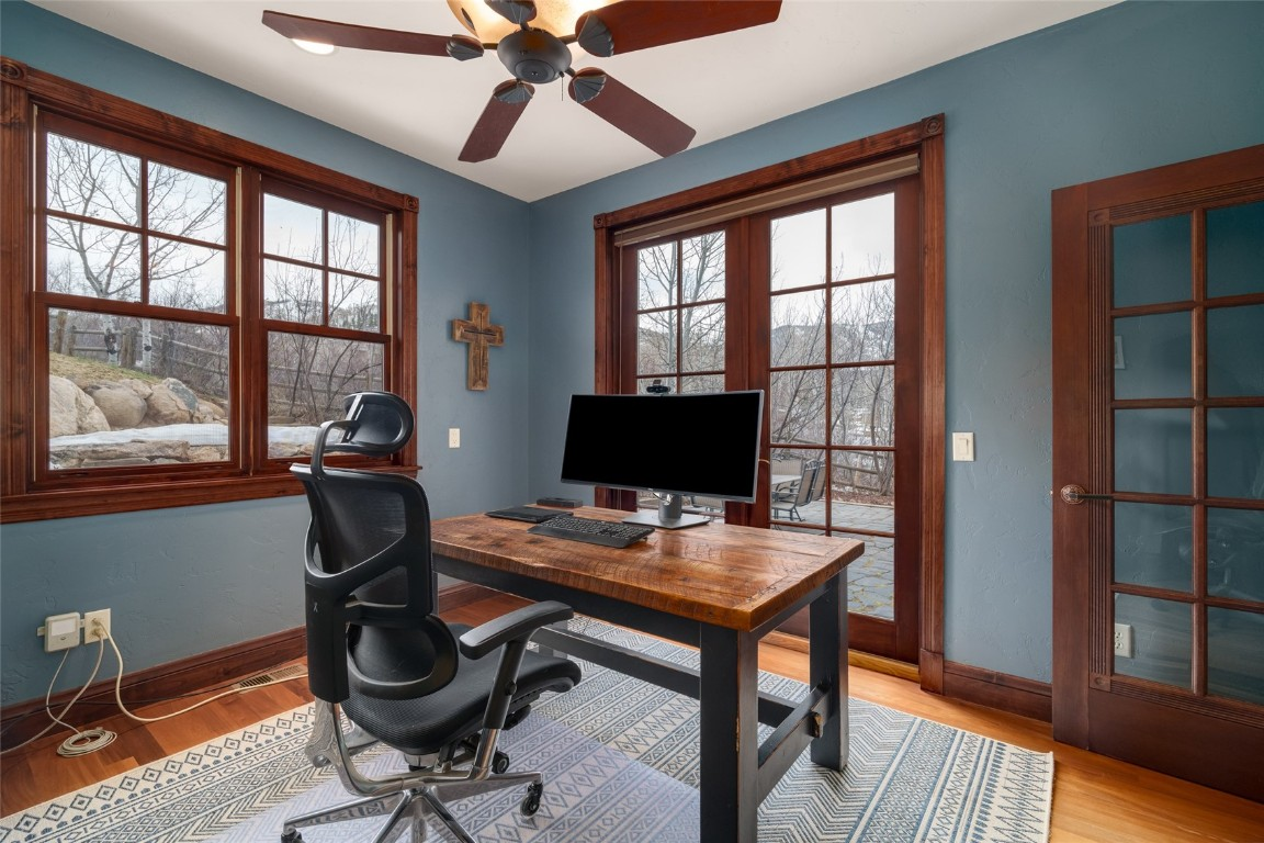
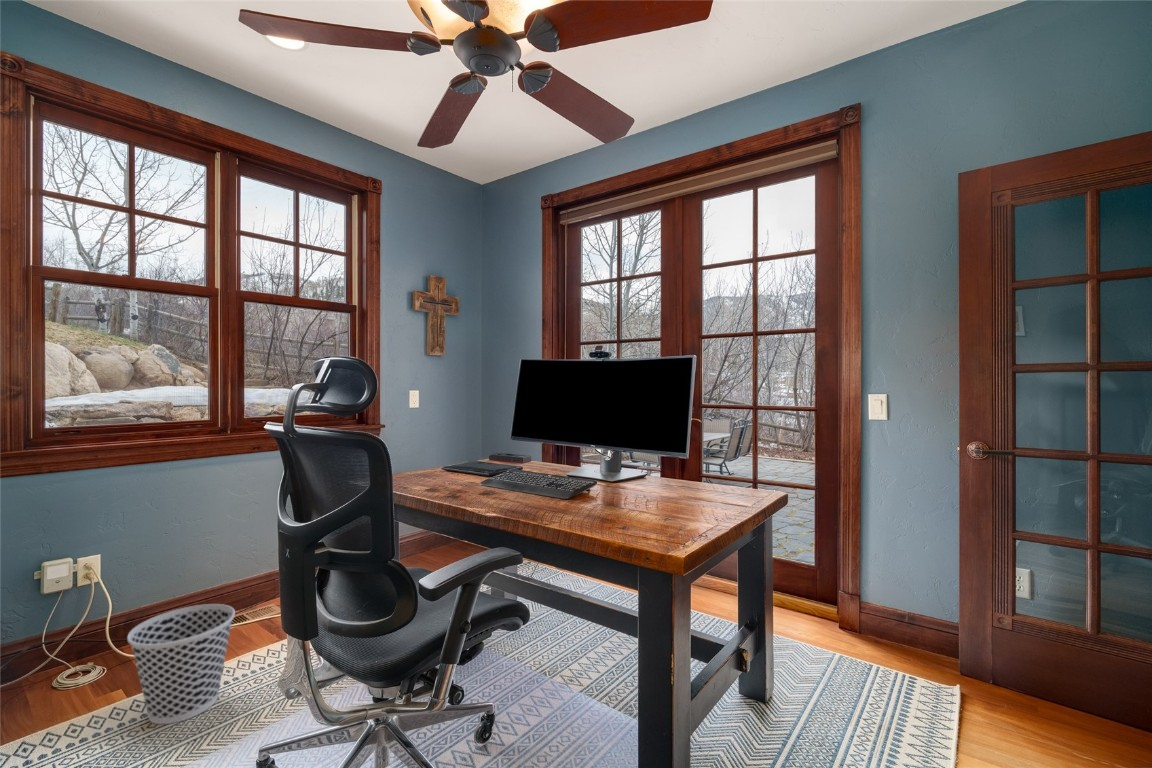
+ wastebasket (184, 664)
